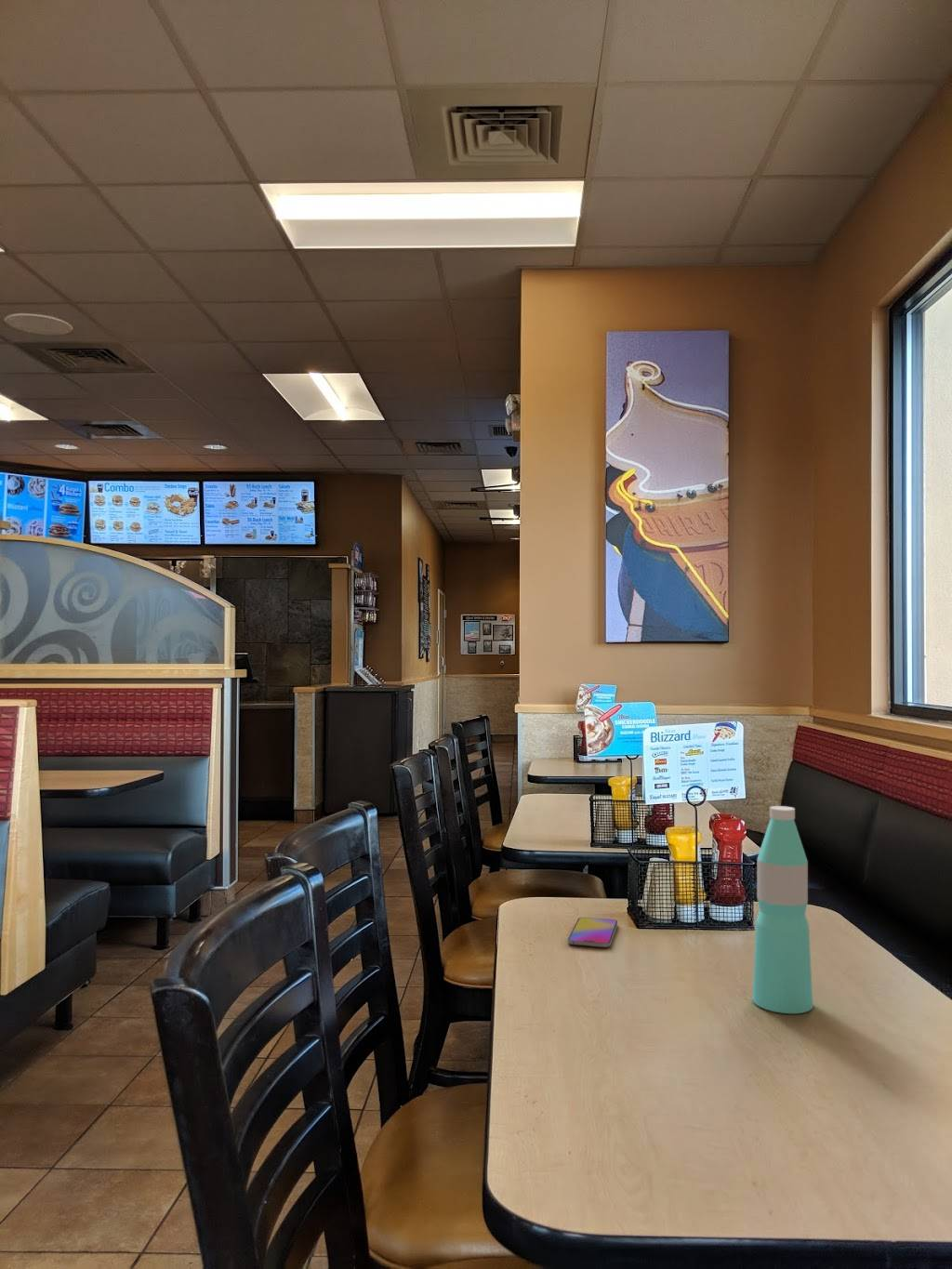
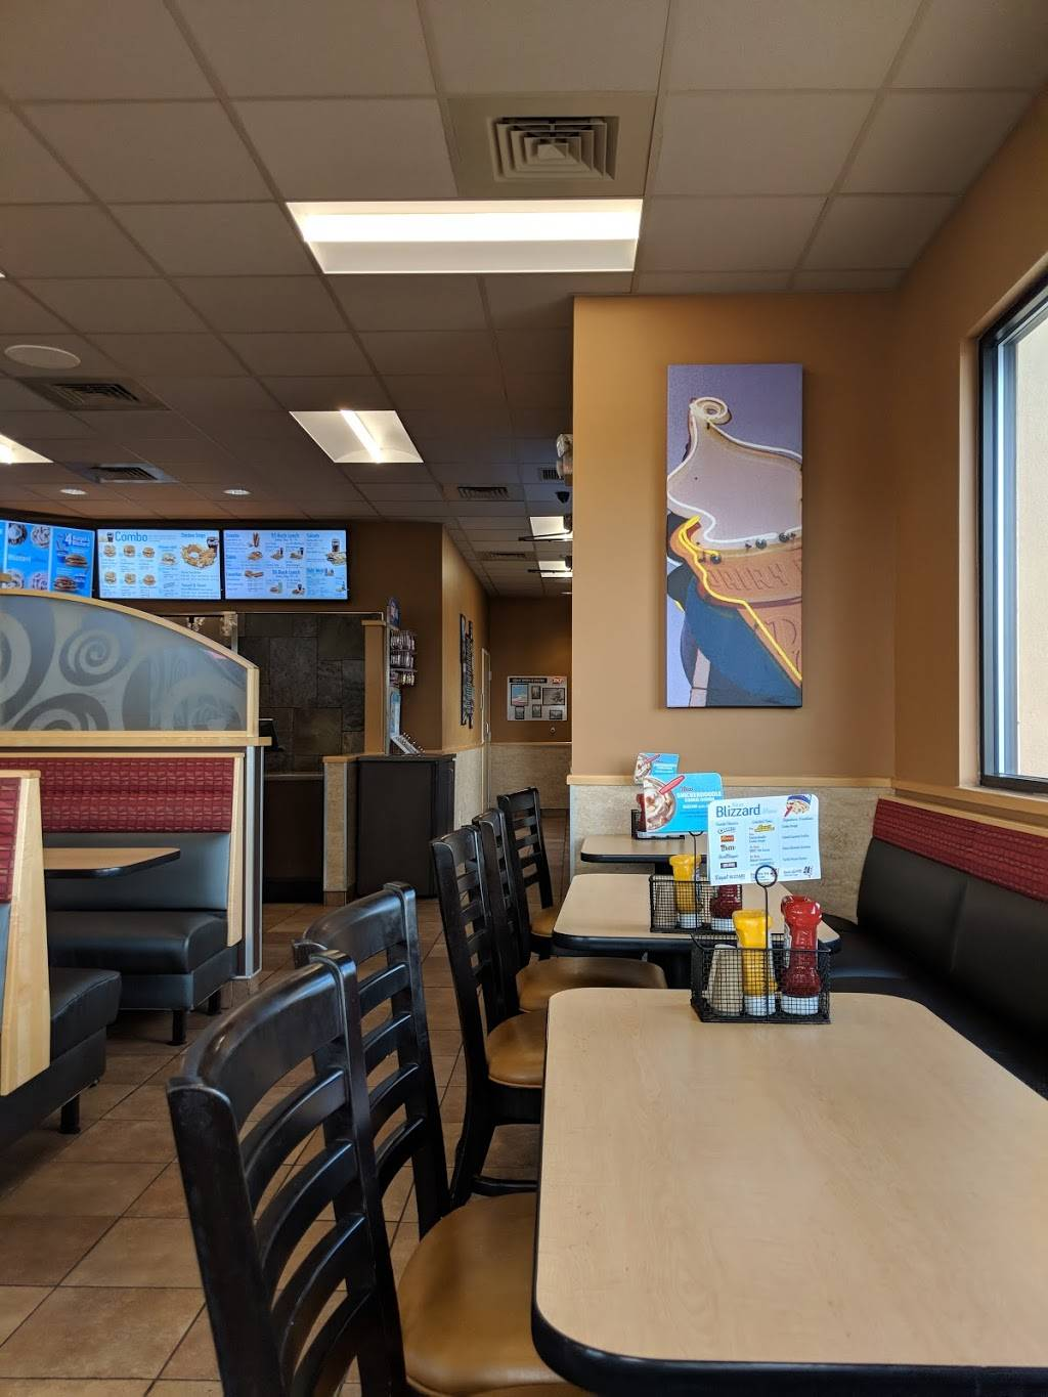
- water bottle (782, 905)
- smartphone (593, 932)
